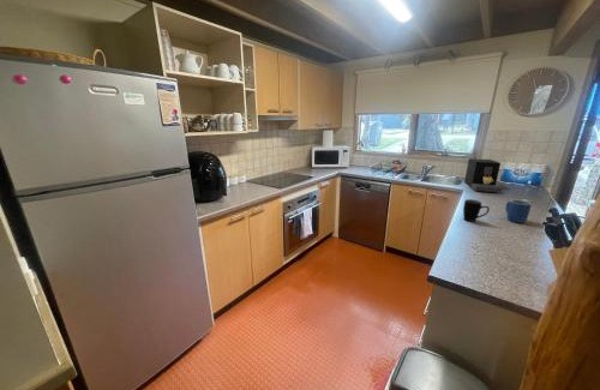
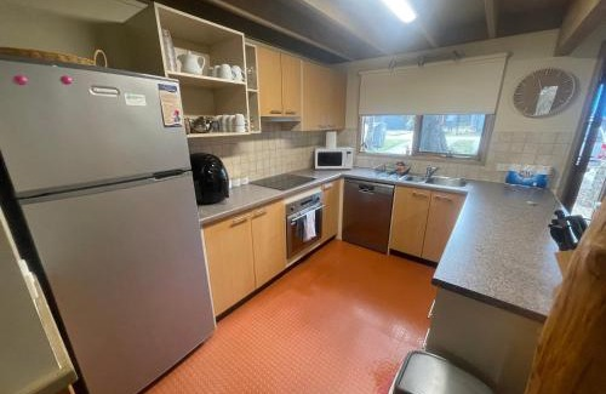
- mug (475, 211)
- coffee maker (482, 174)
- mug (516, 210)
